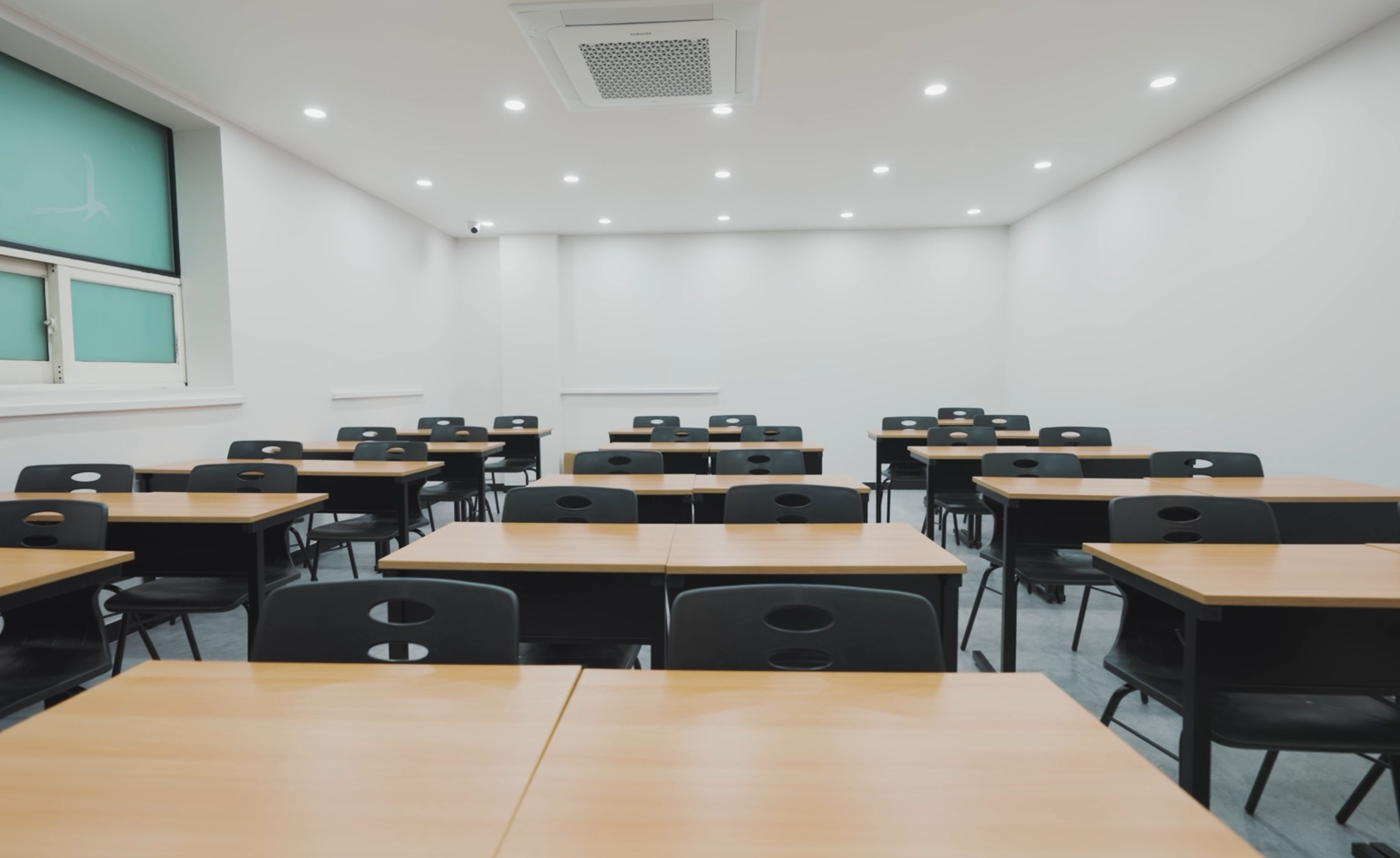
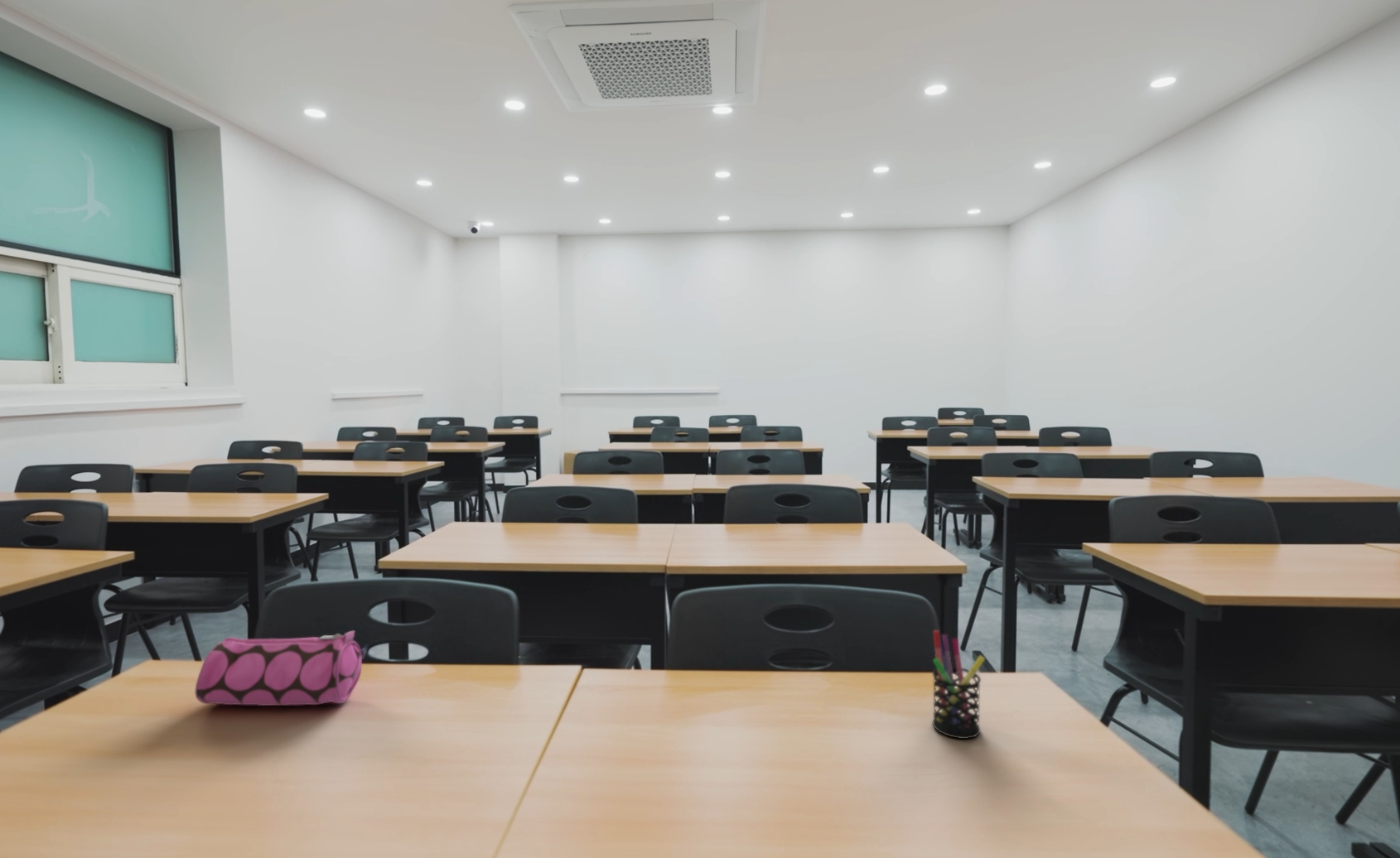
+ pen holder (950, 682)
+ pencil case (282, 668)
